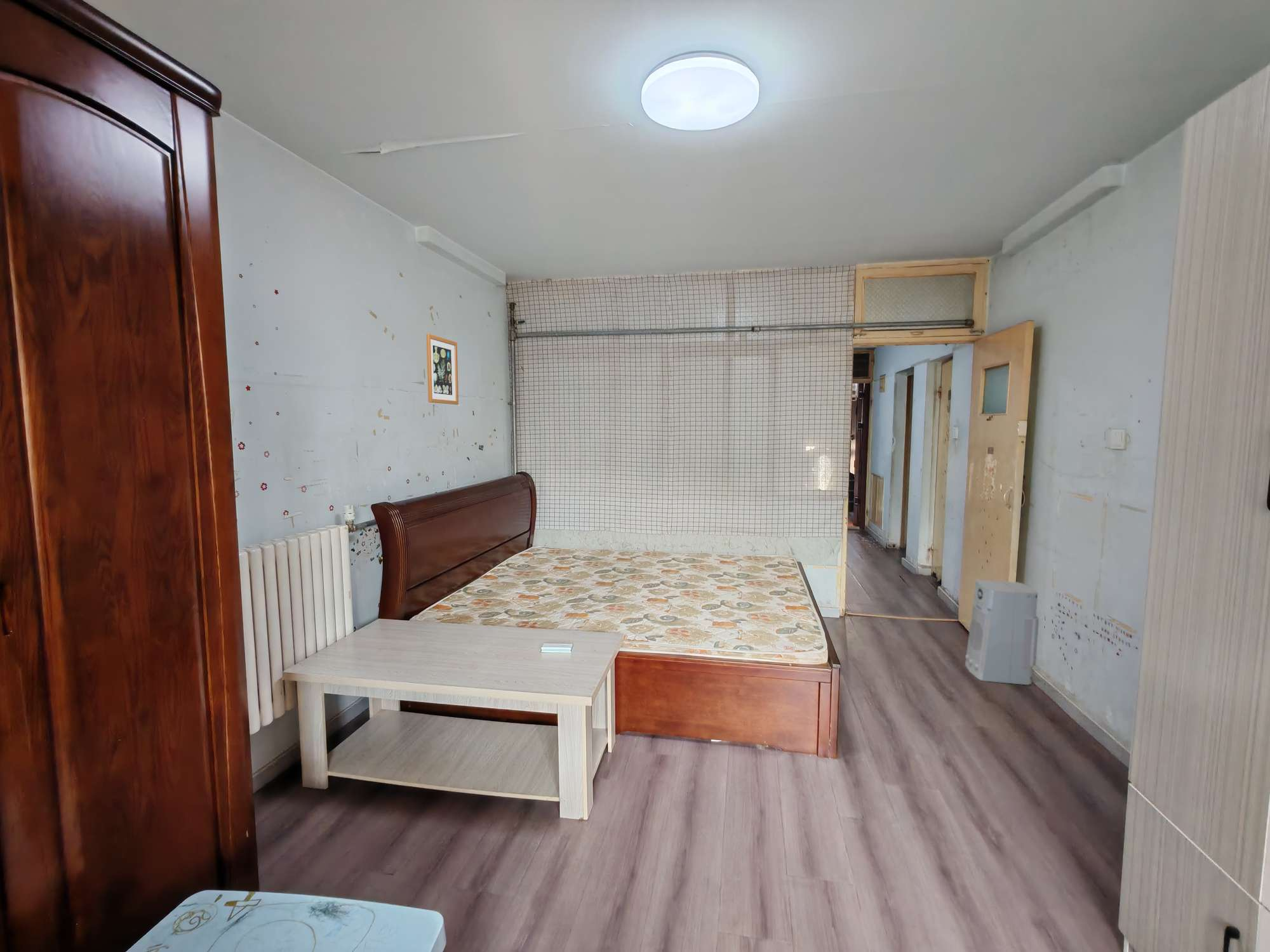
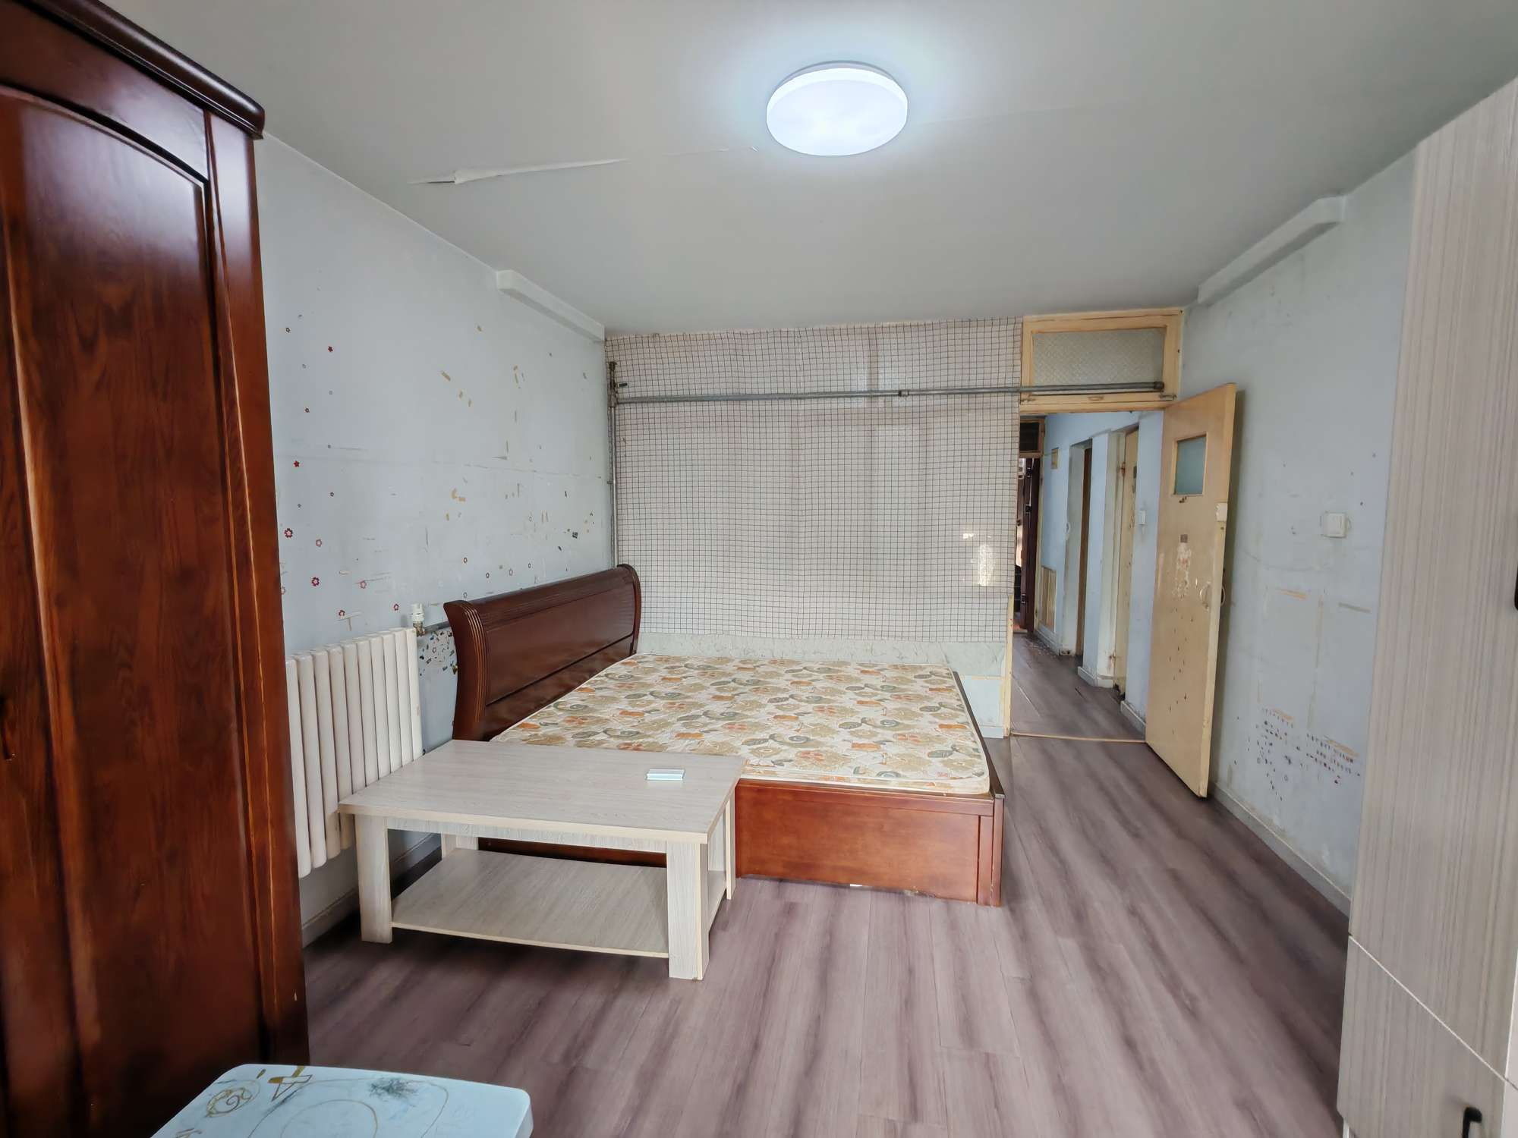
- air purifier (1001, 630)
- wall art (443, 371)
